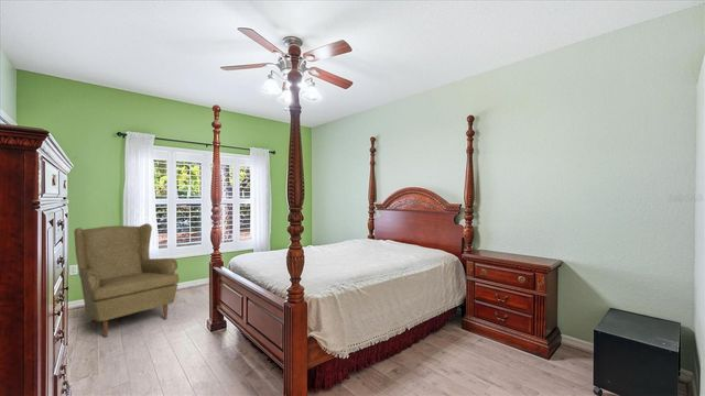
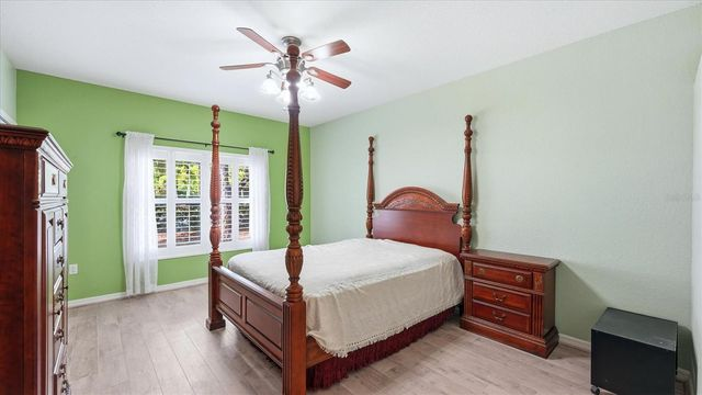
- wingback chair (123, 272)
